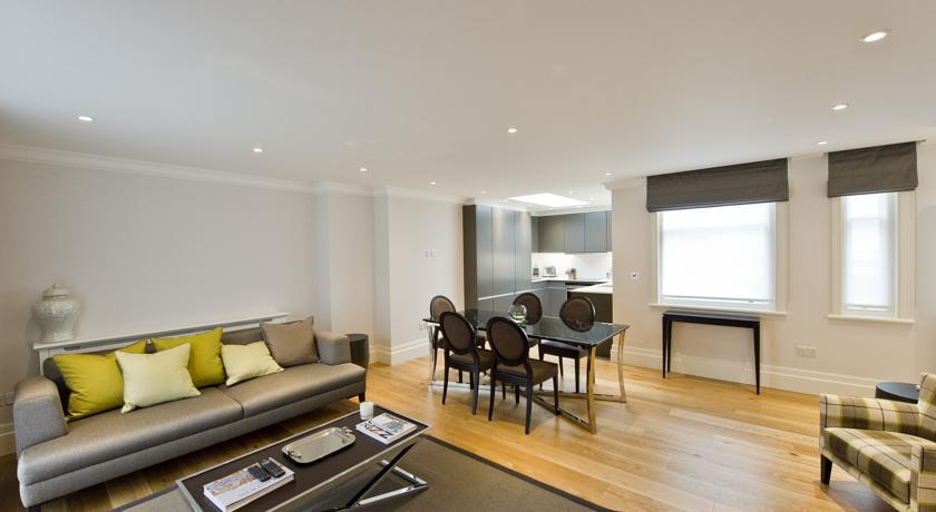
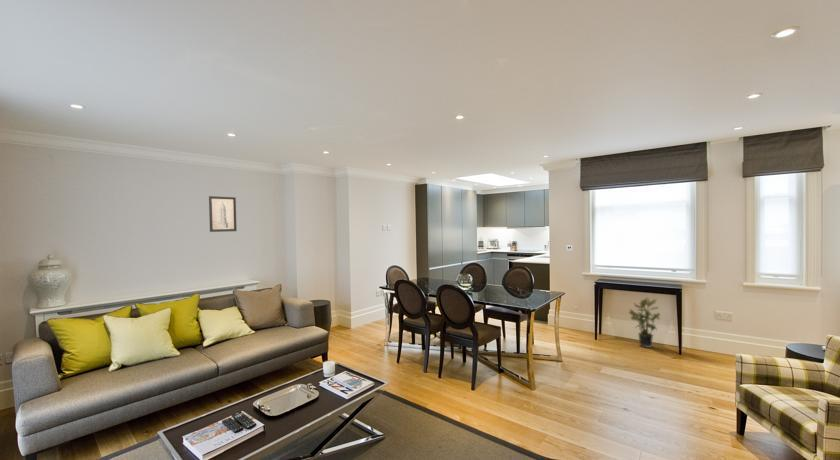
+ wall art (223, 214)
+ potted plant (644, 321)
